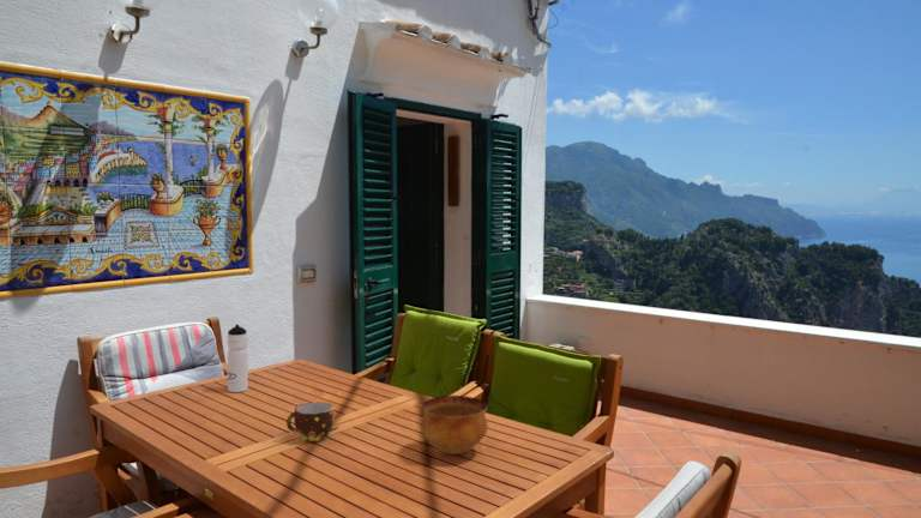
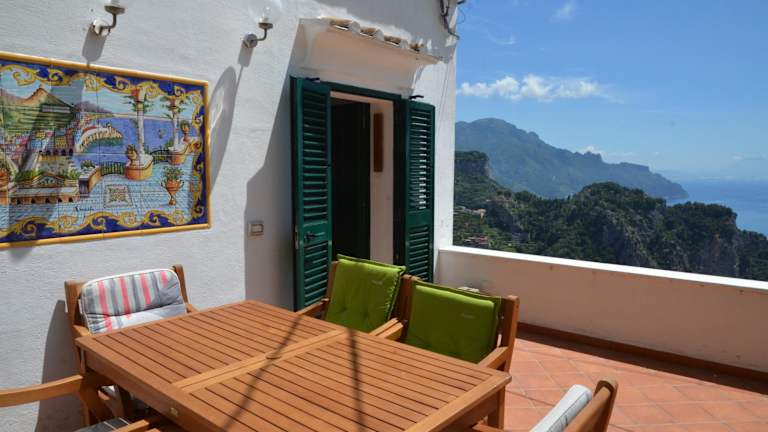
- cup (312, 423)
- water bottle (237, 356)
- bowl (453, 428)
